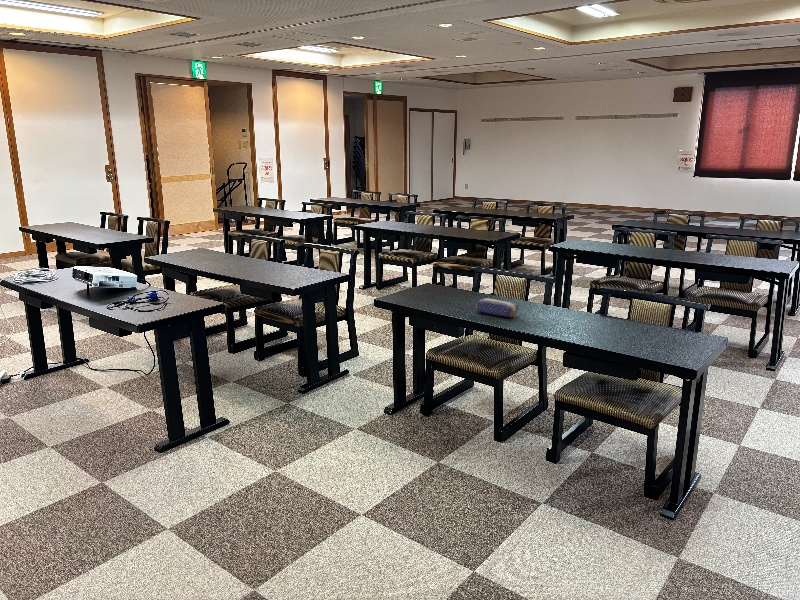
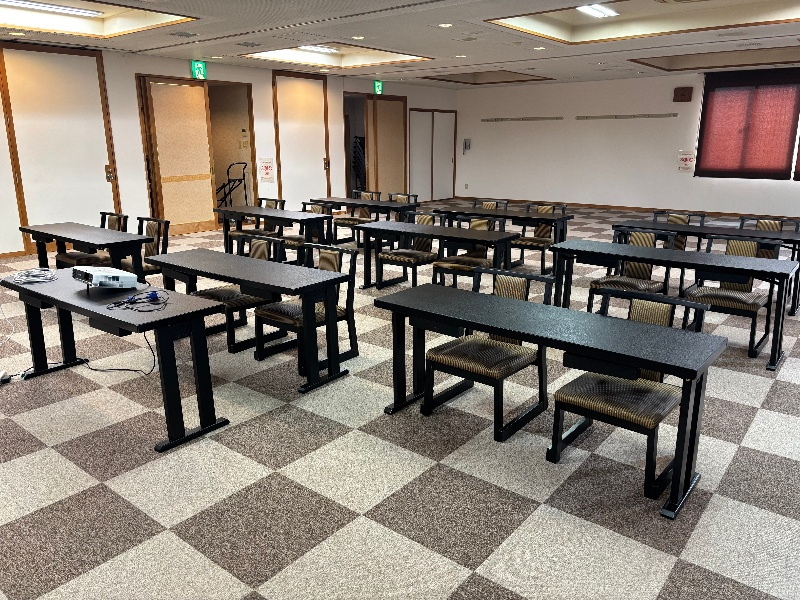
- pencil case (496, 307)
